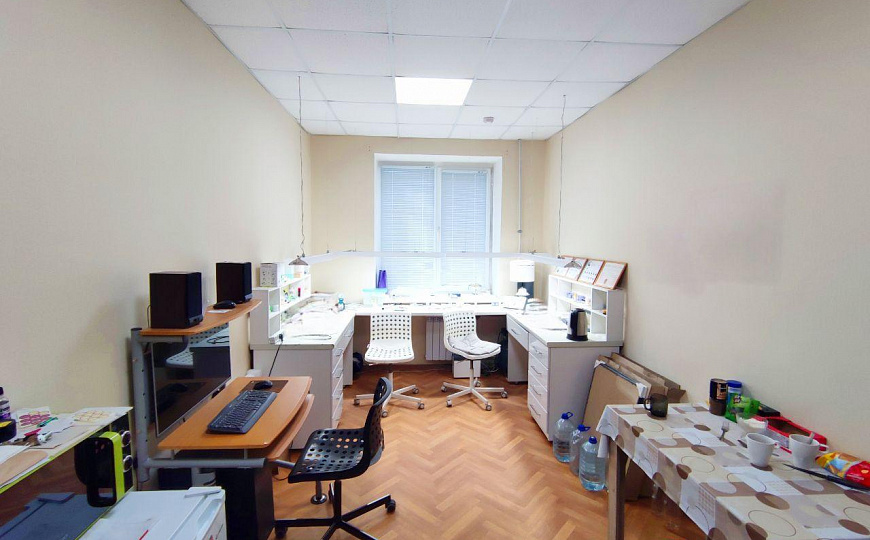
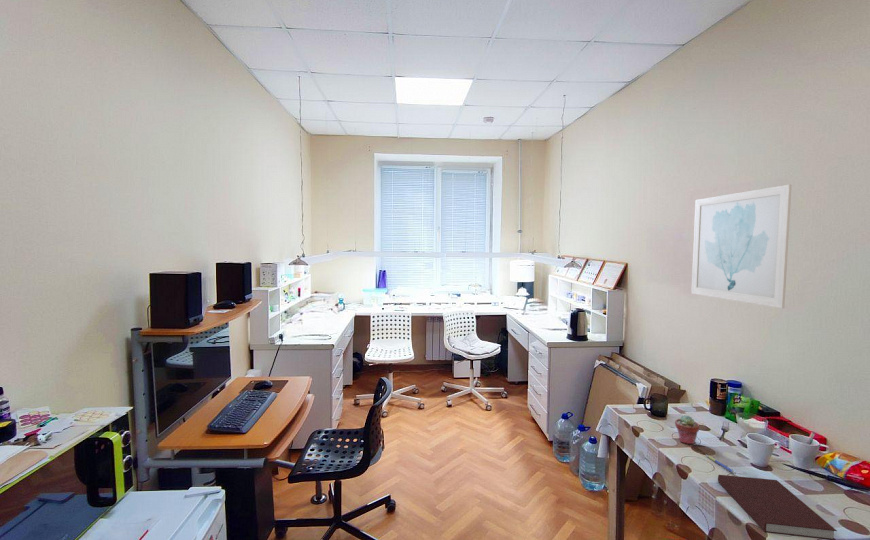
+ wall art (734, 247)
+ potted succulent (687, 428)
+ pen (719, 463)
+ notebook (770, 503)
